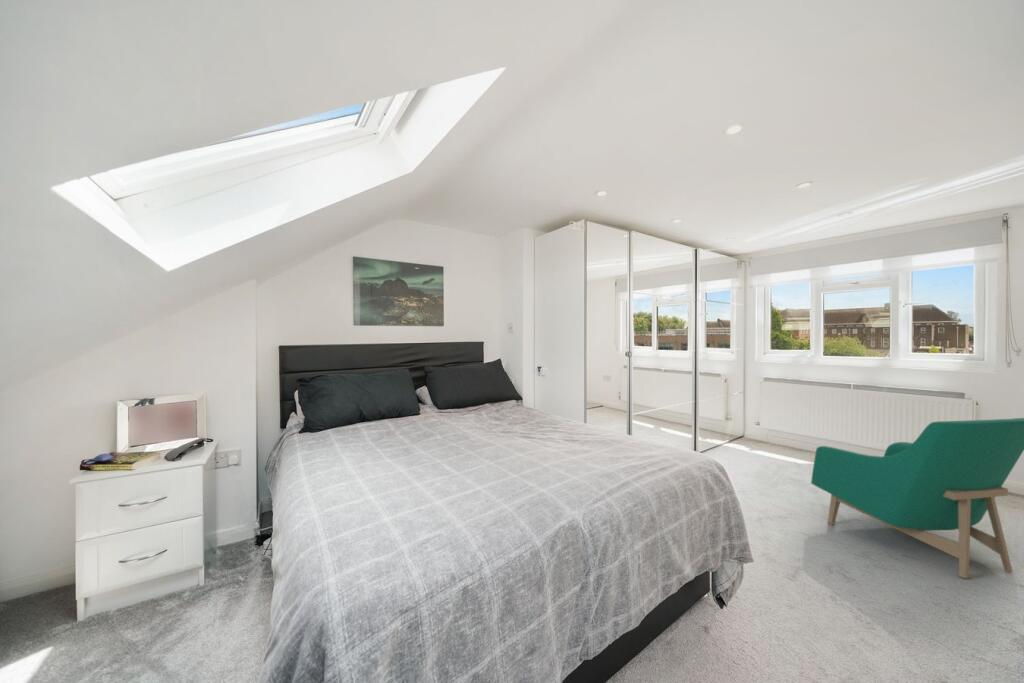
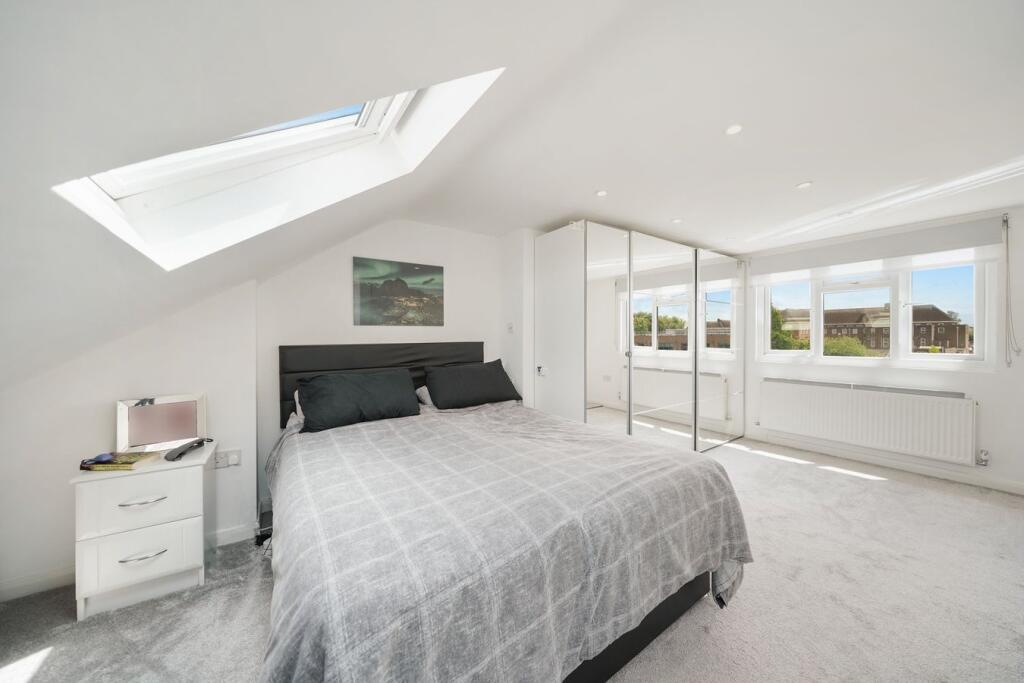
- armchair (916, 474)
